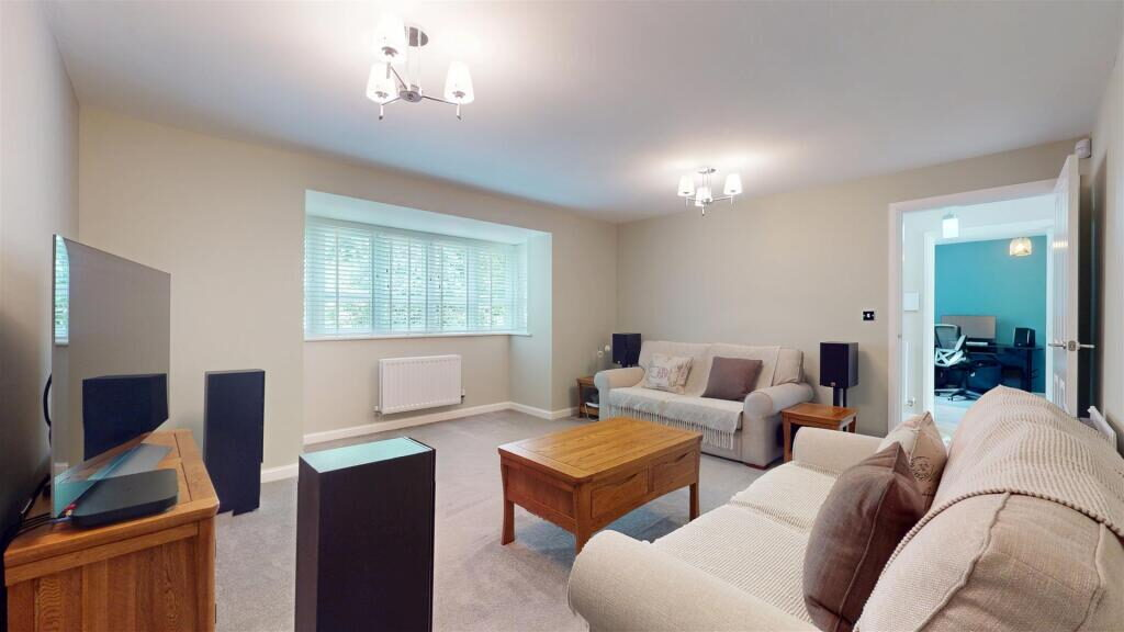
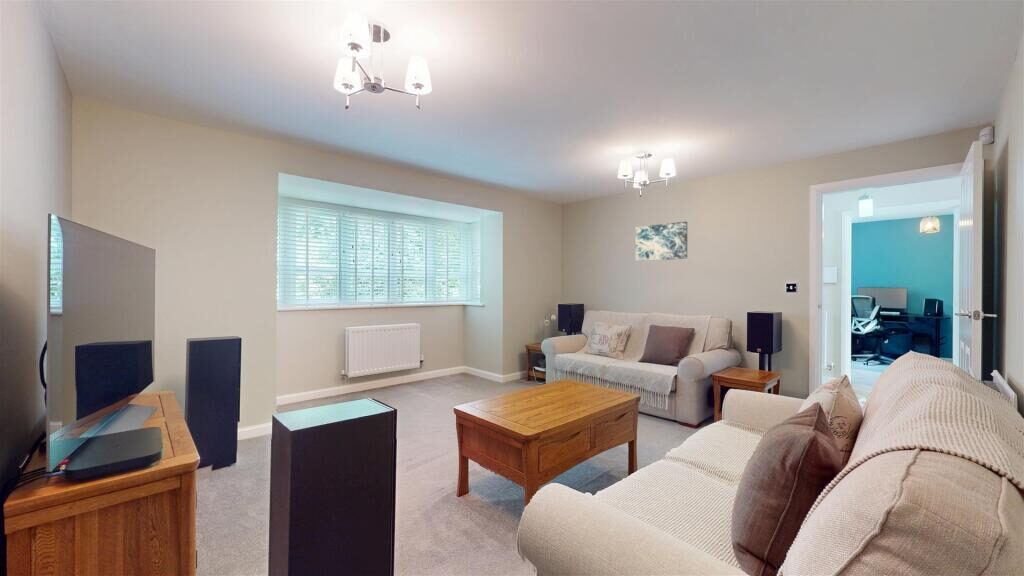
+ wall art (660, 242)
